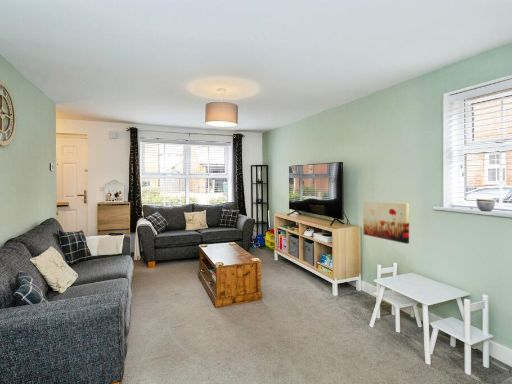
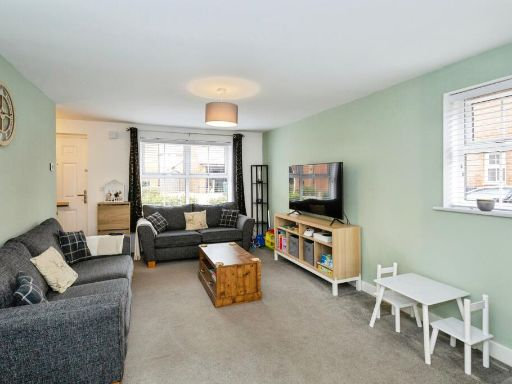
- wall art (384, 220)
